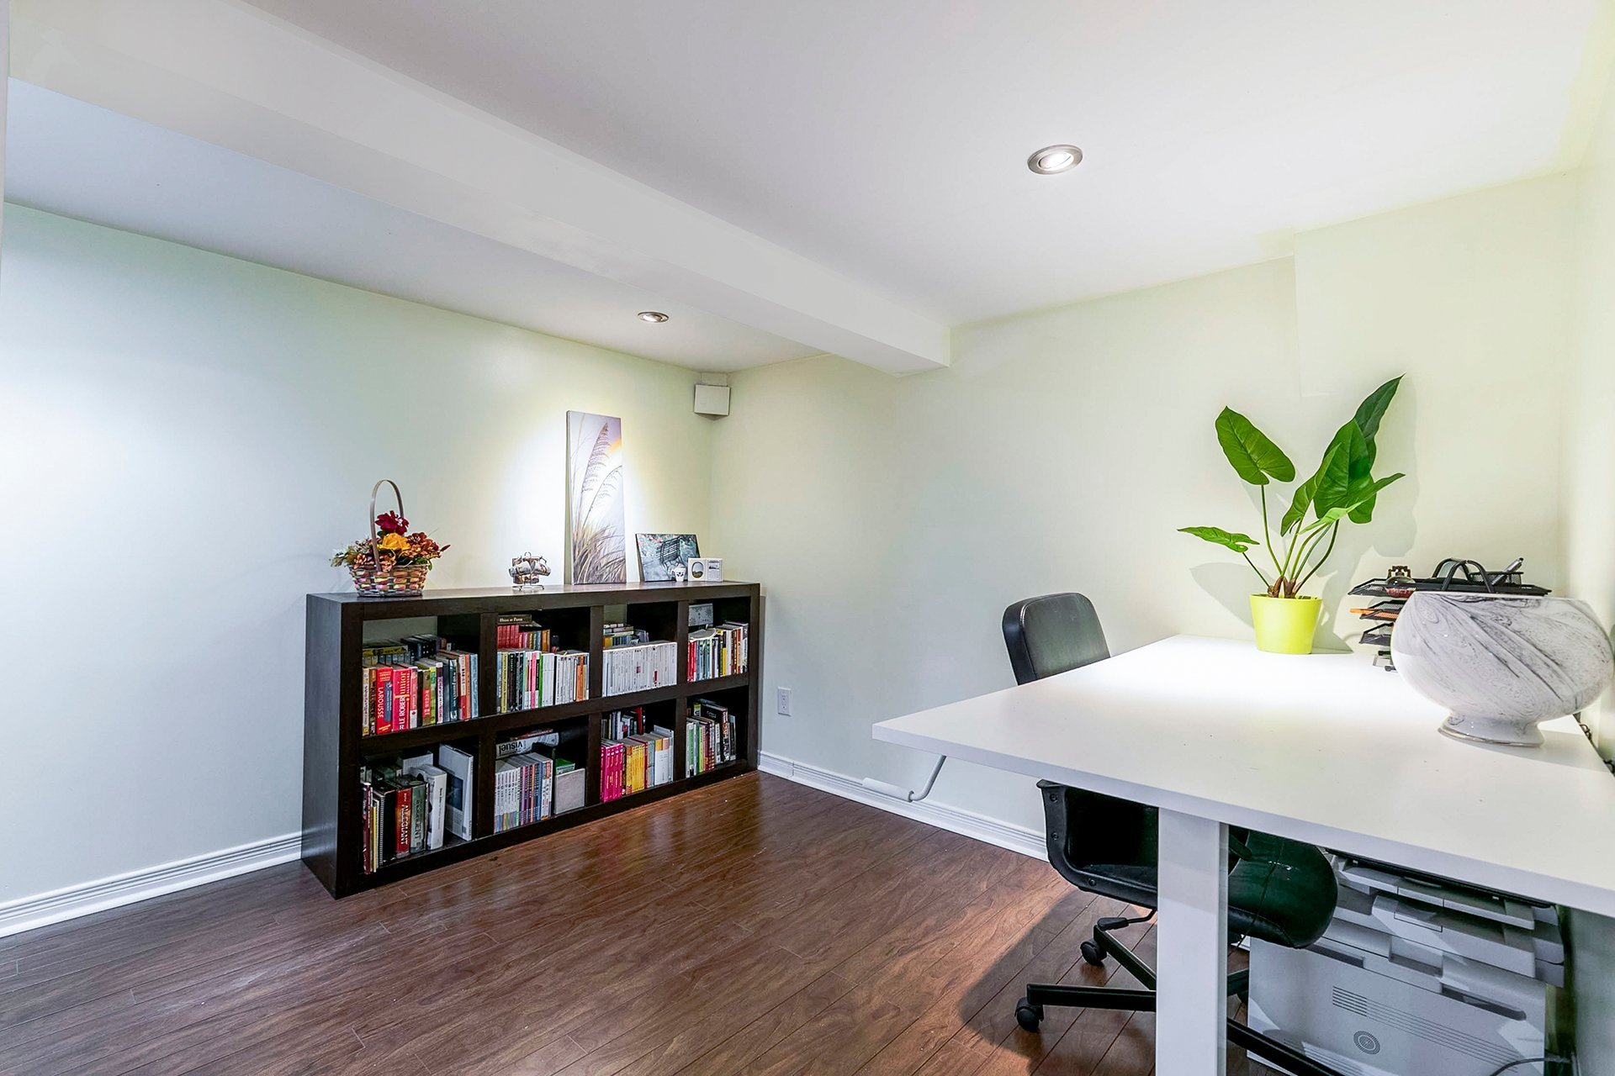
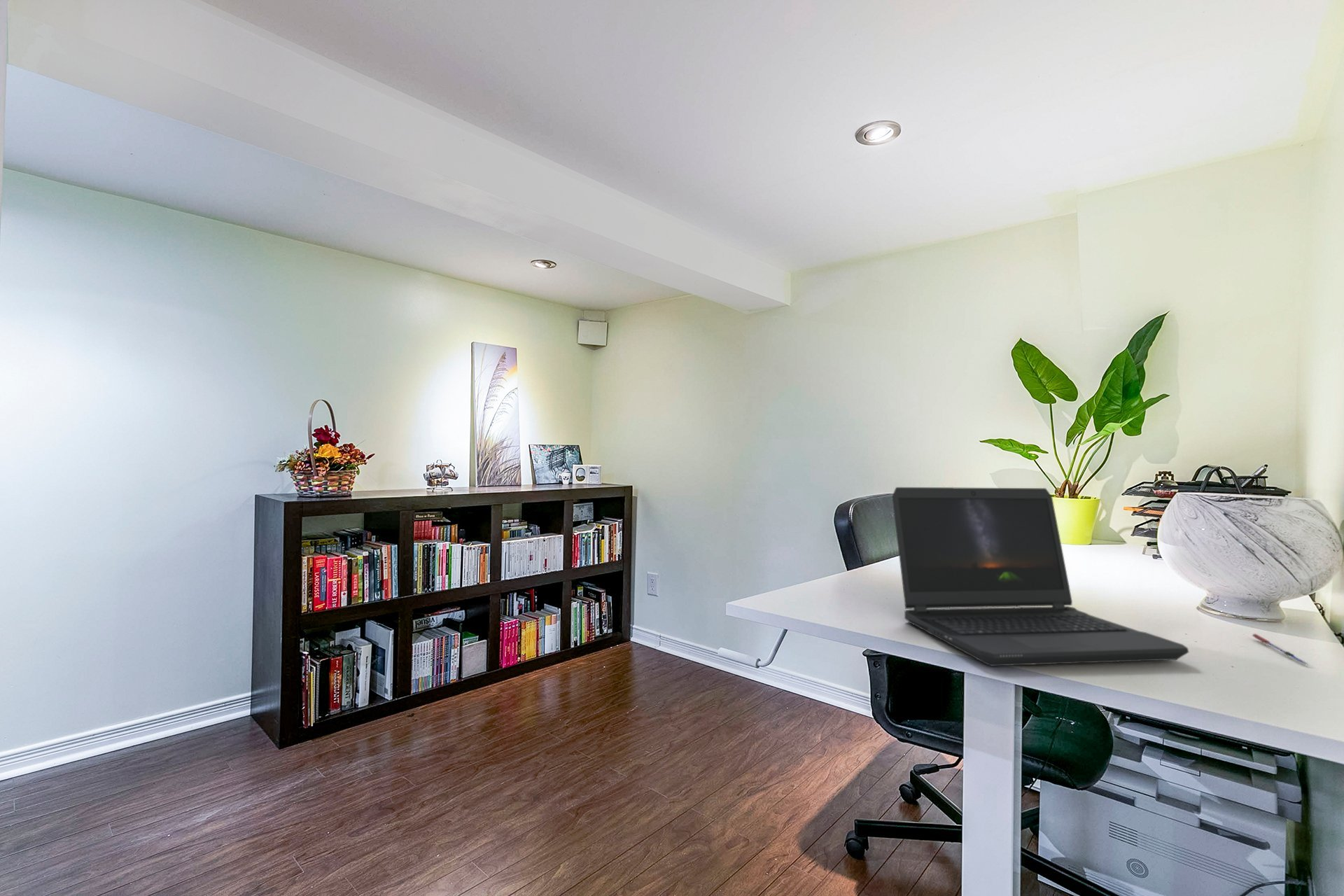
+ laptop computer (1024, 564)
+ pen (1279, 648)
